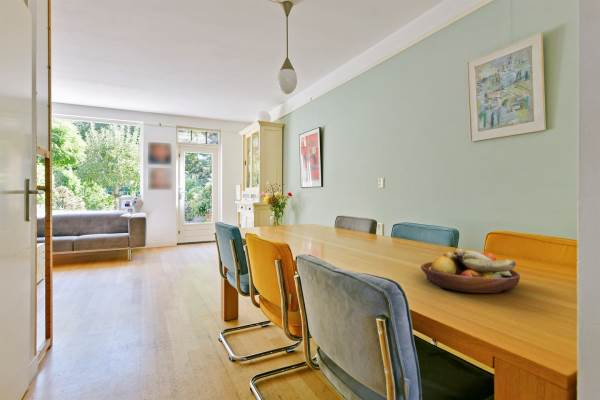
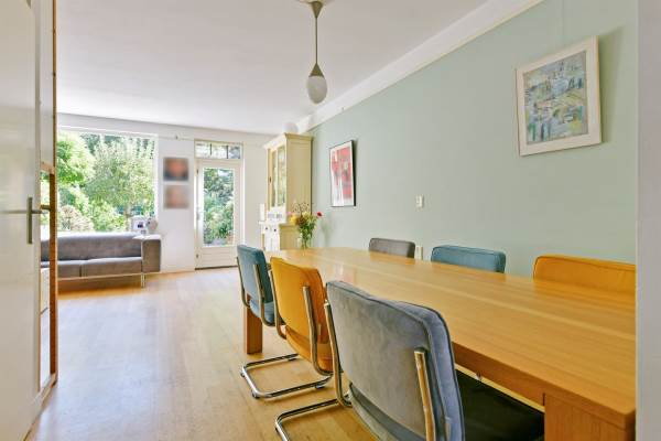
- fruit bowl (468, 265)
